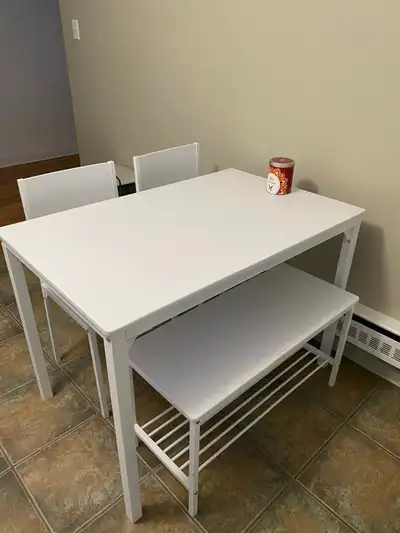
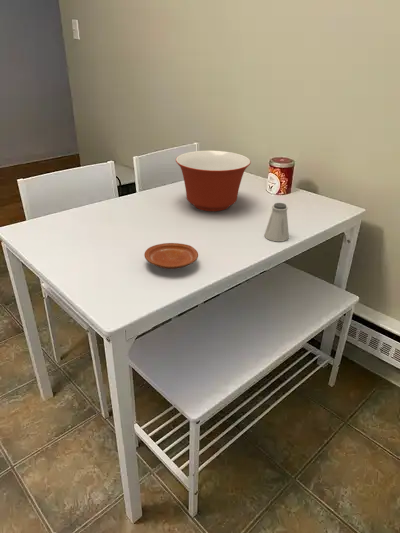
+ mixing bowl (212, 182)
+ plate (171, 258)
+ saltshaker (278, 220)
